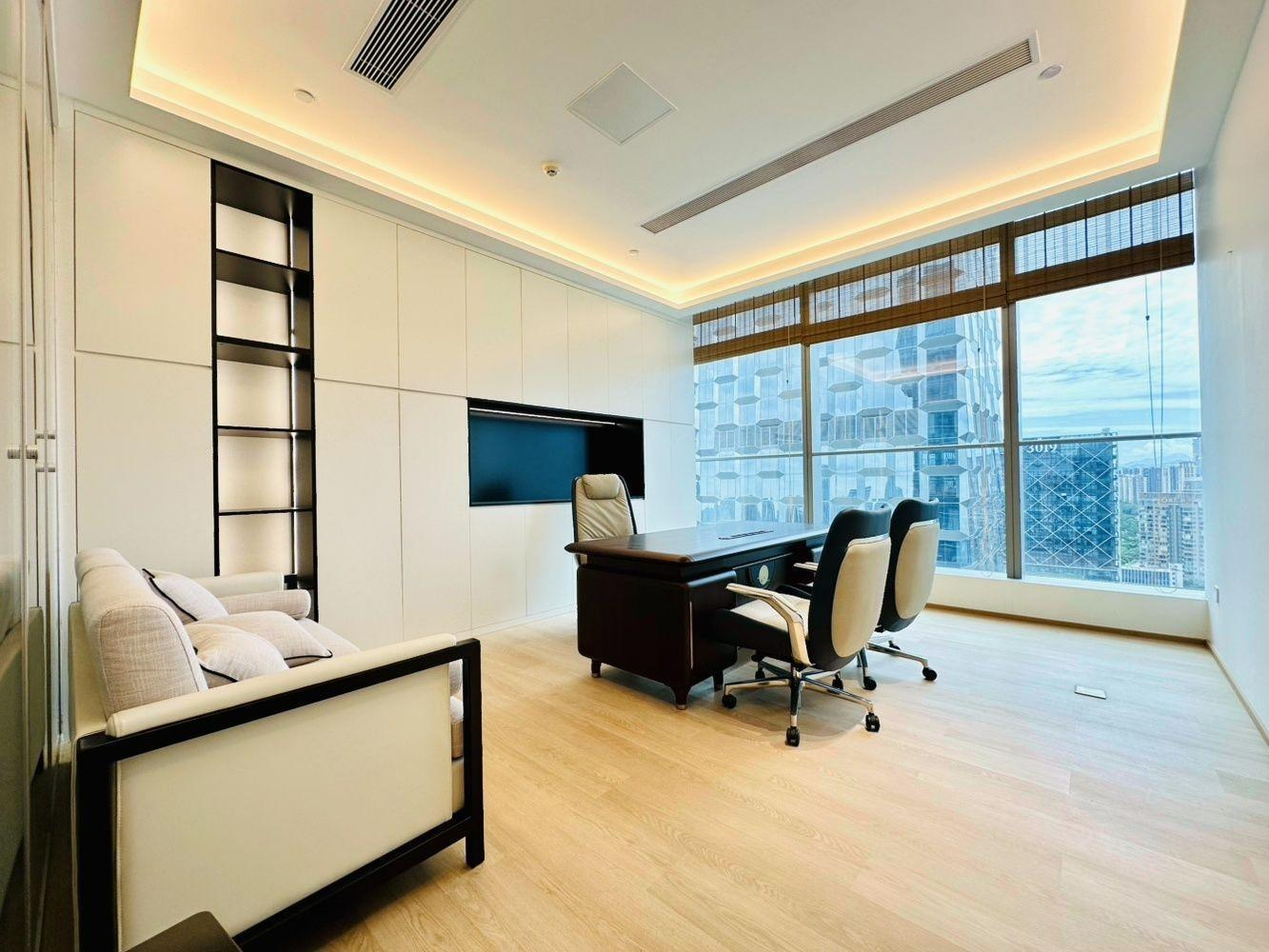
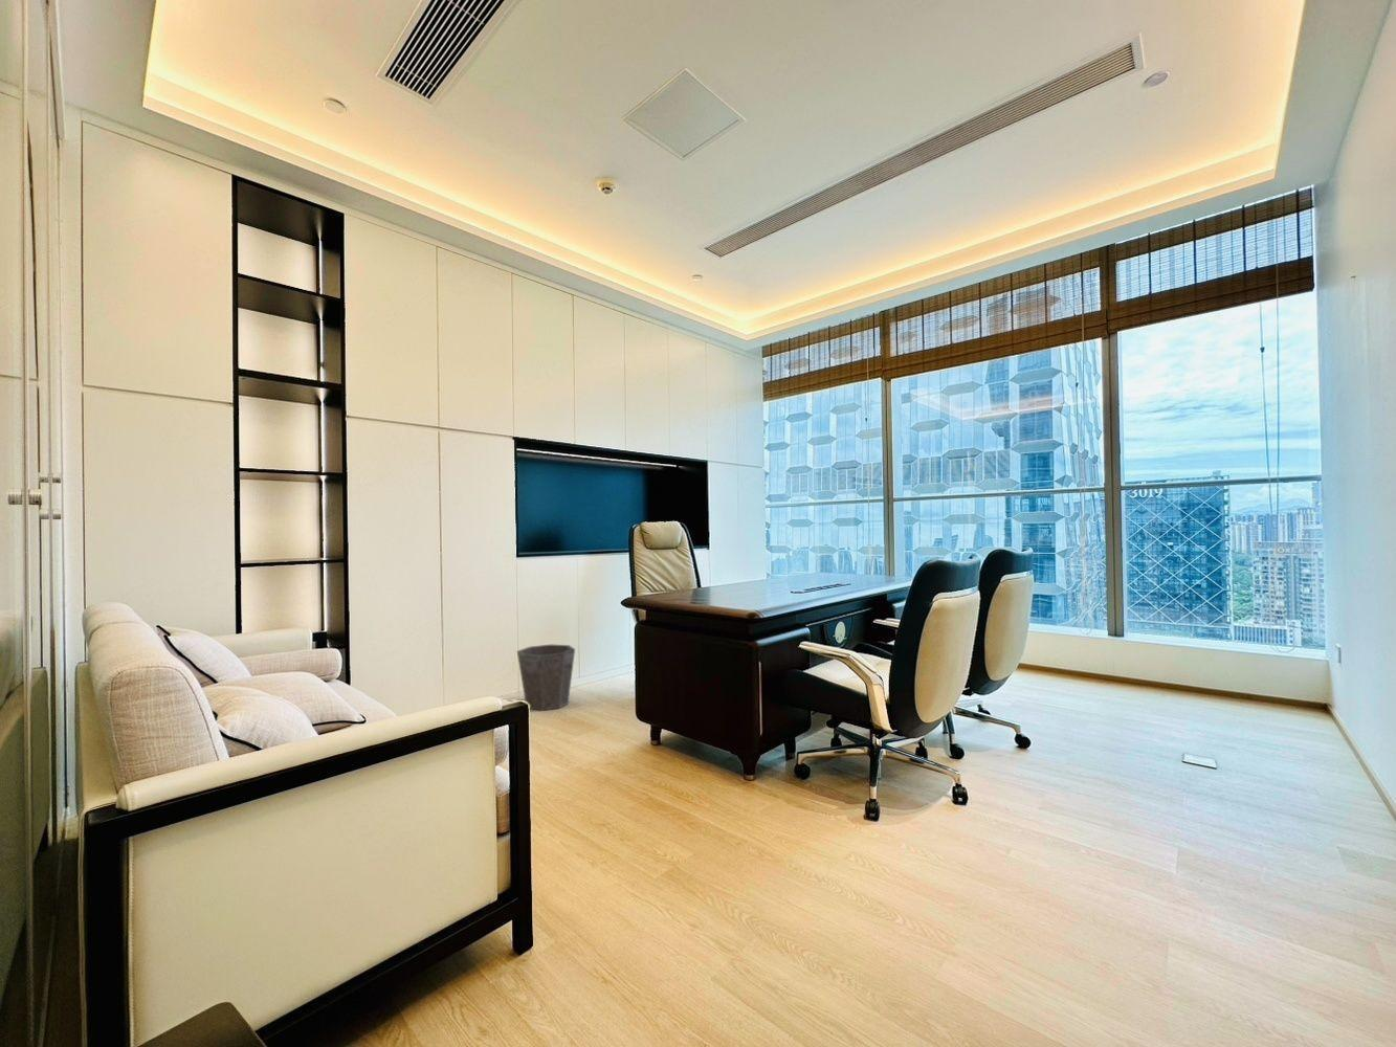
+ waste bin (546, 676)
